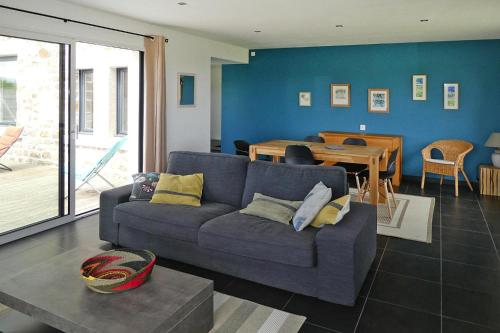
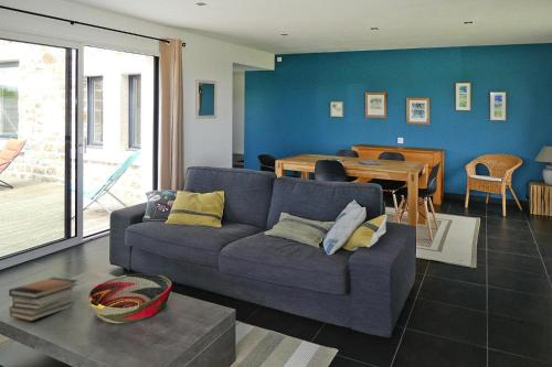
+ book stack (44, 298)
